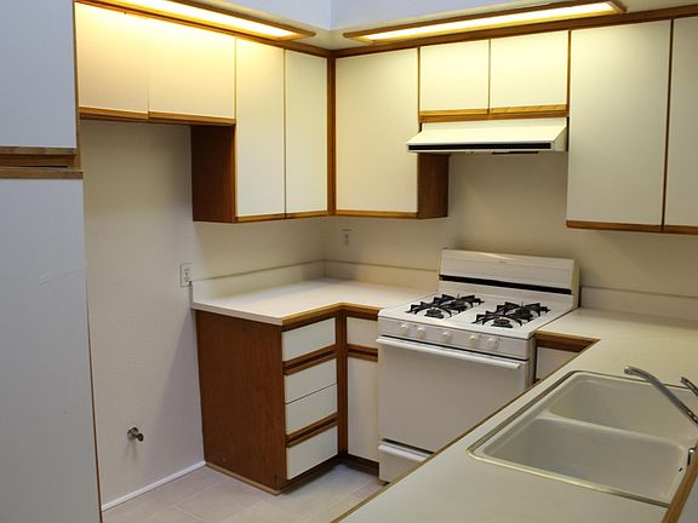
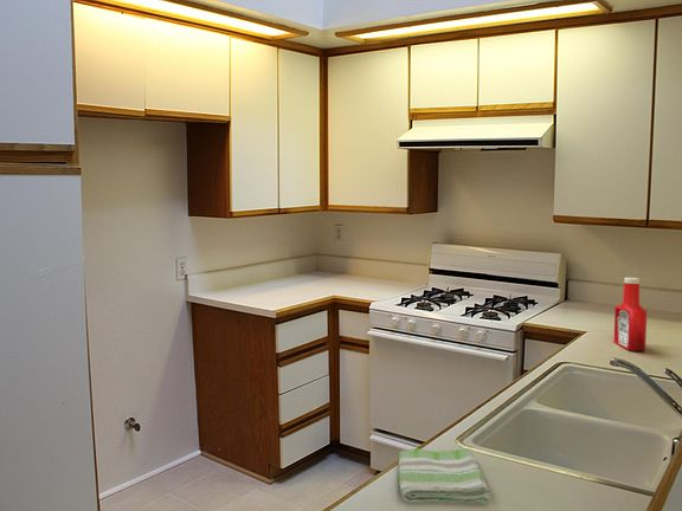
+ dish towel (439, 471)
+ soap bottle (630, 312)
